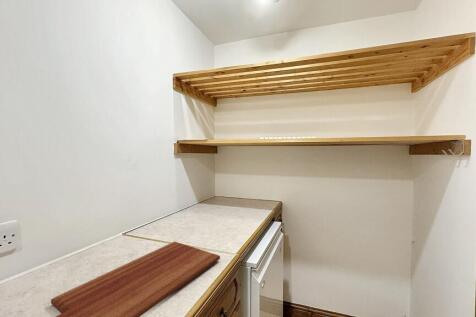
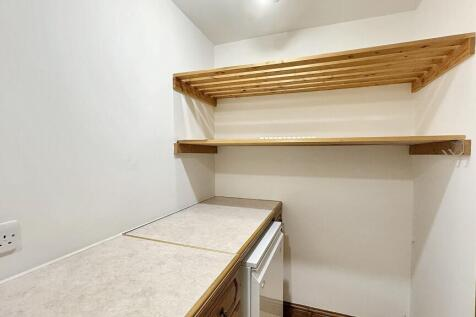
- cutting board (145, 278)
